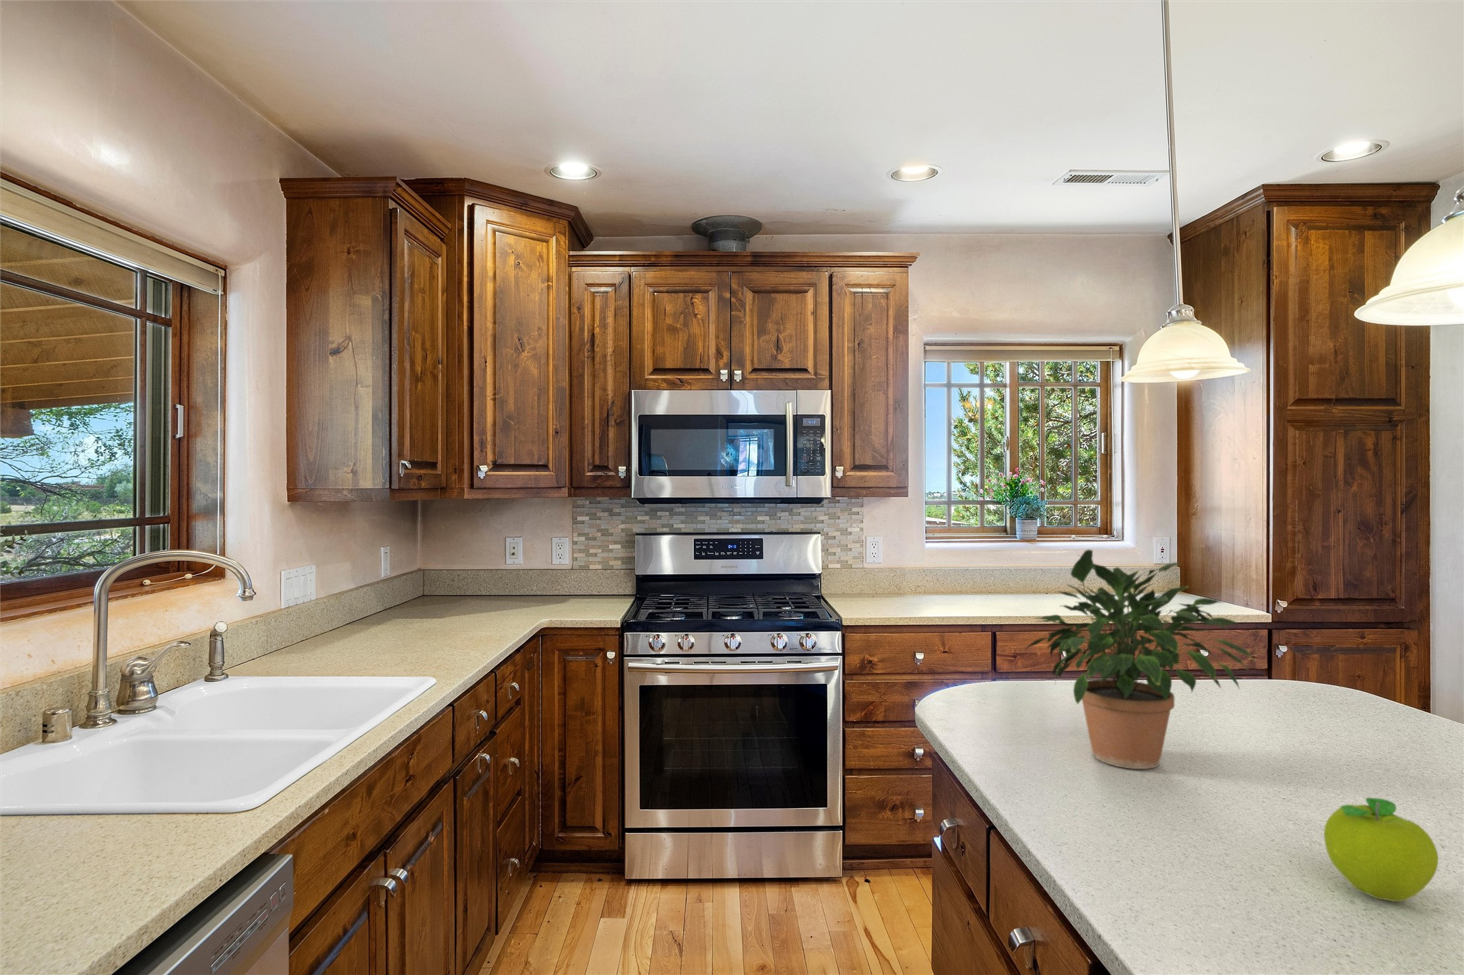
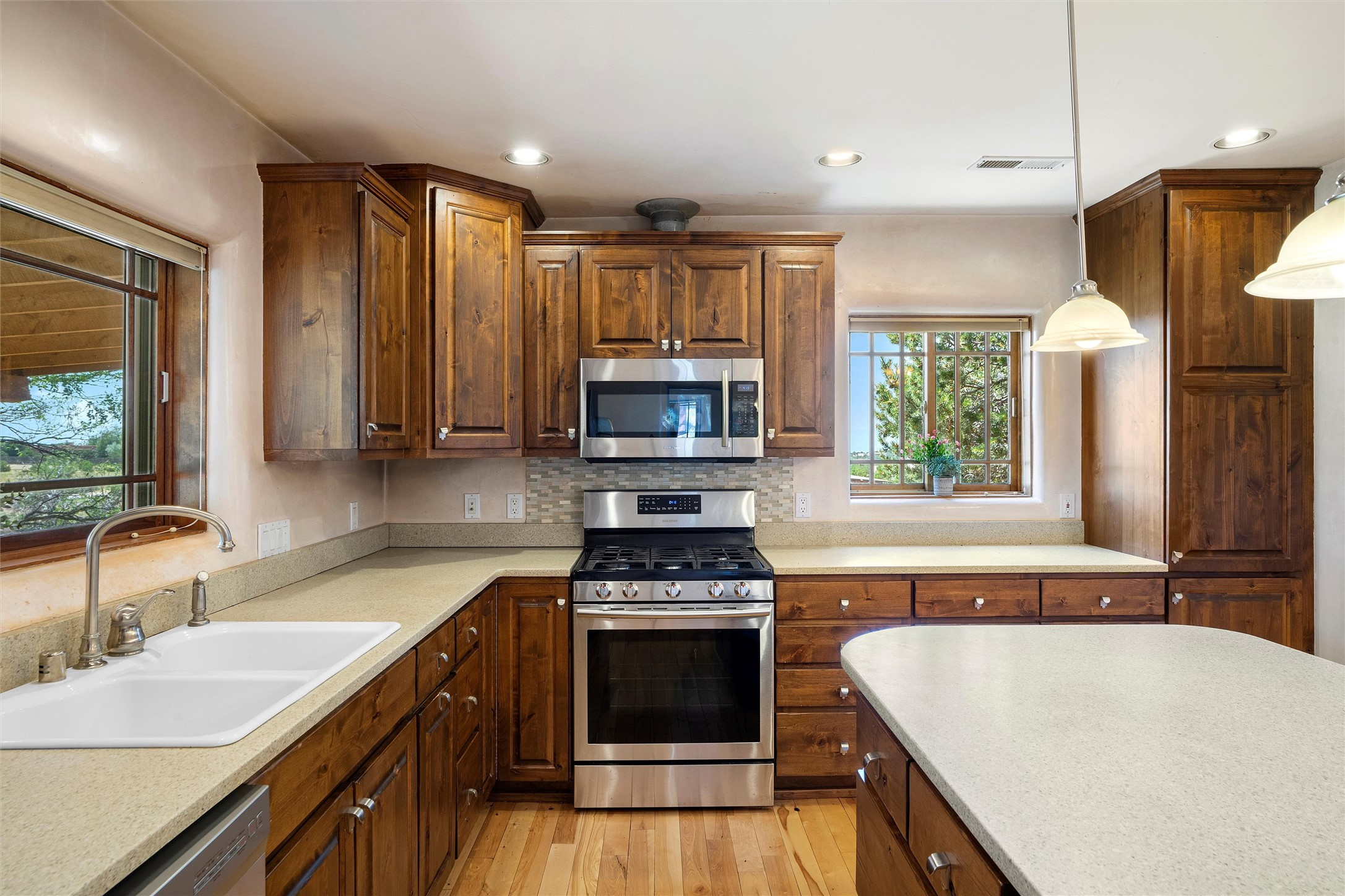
- potted plant (1140, 652)
- fruit (1378, 849)
